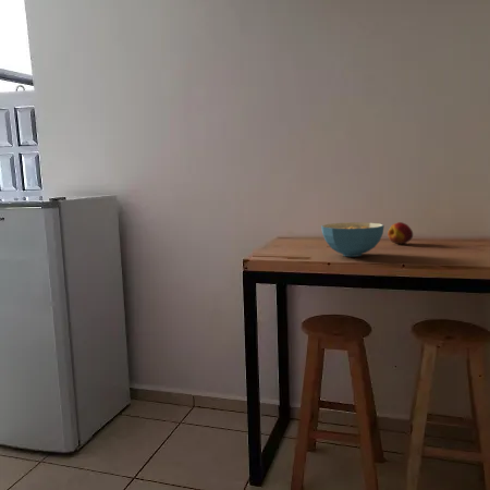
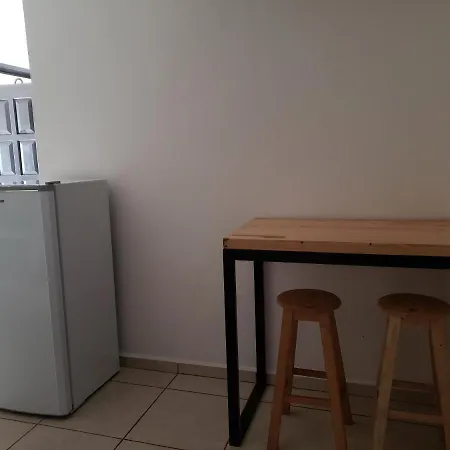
- cereal bowl (352, 240)
- fruit (400, 233)
